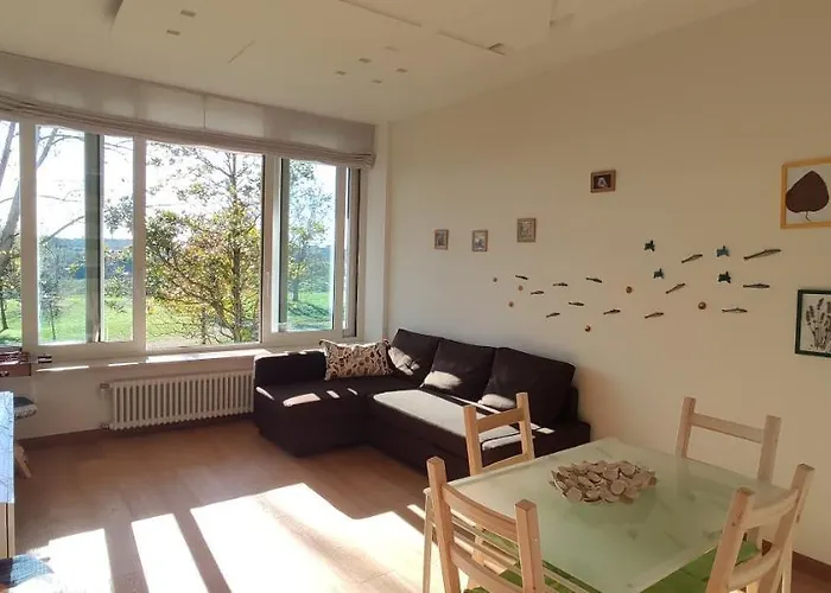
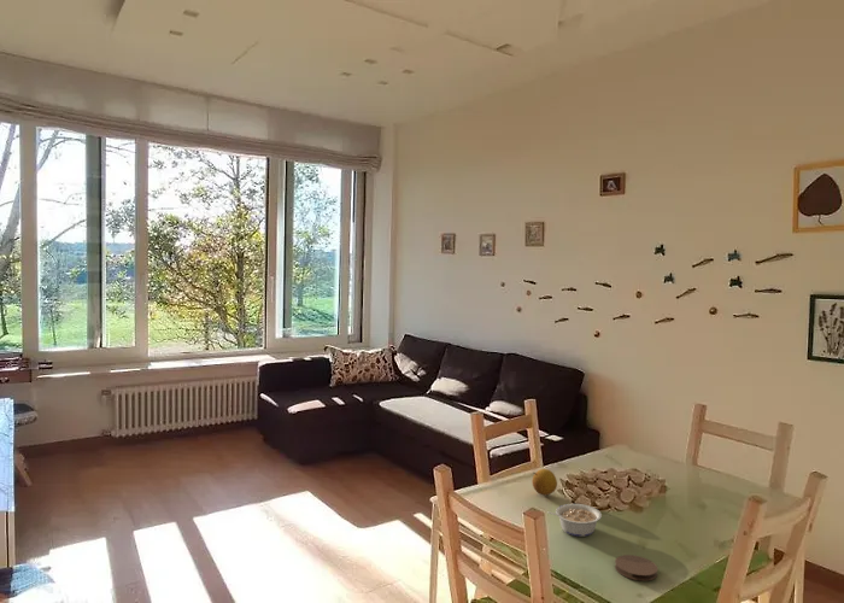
+ coaster (635, 567)
+ legume (576, 520)
+ fruit (544, 481)
